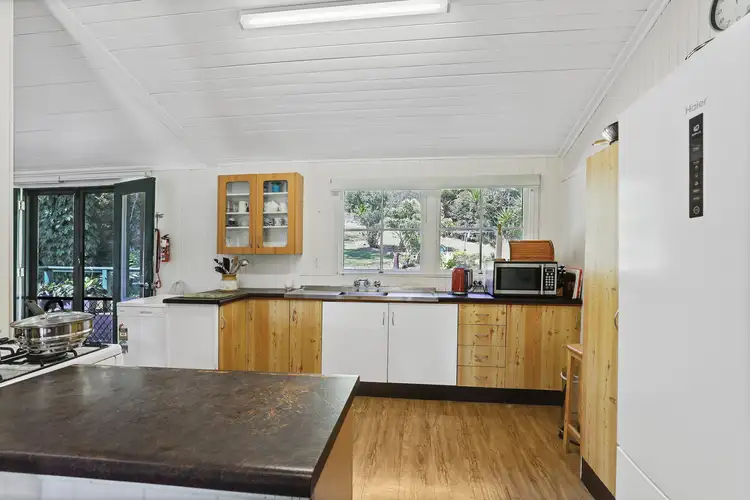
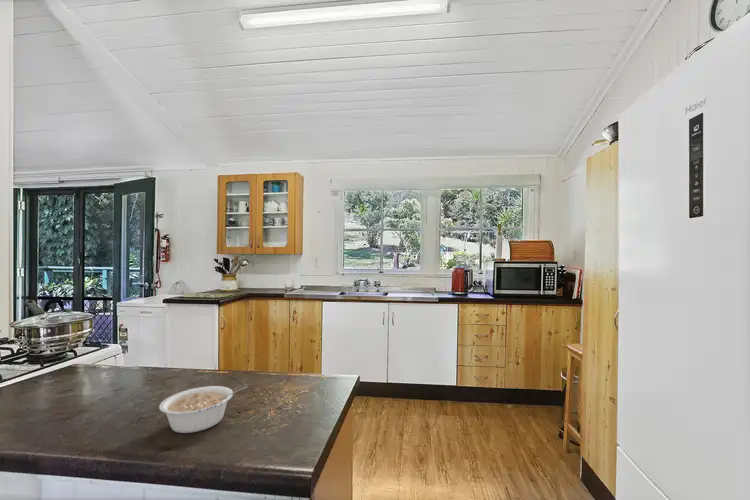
+ legume (200, 406)
